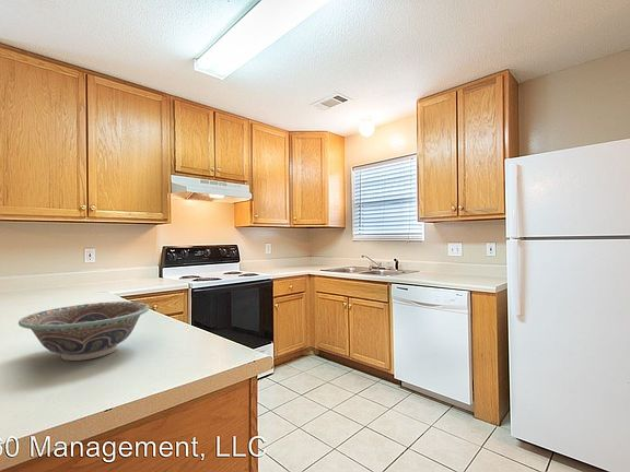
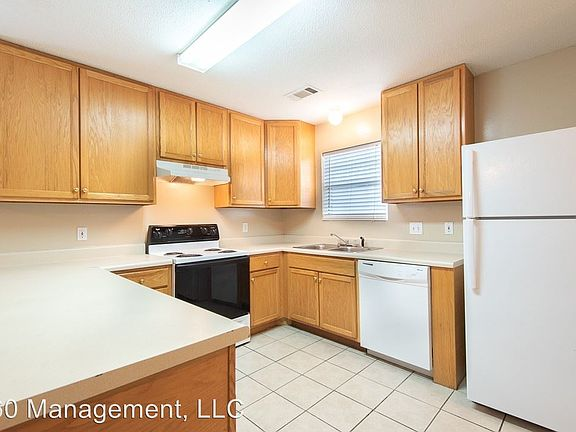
- decorative bowl (90, 332)
